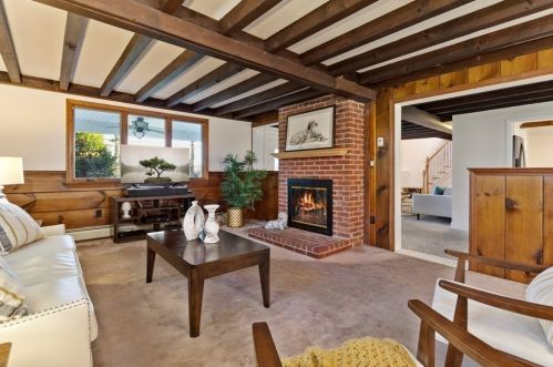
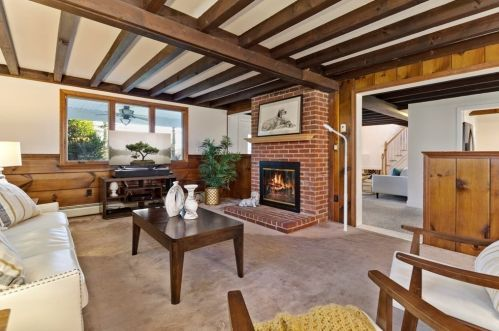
+ floor lamp (345, 175)
